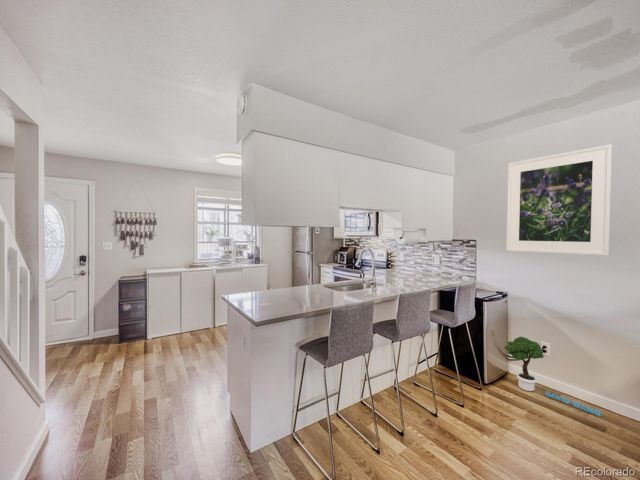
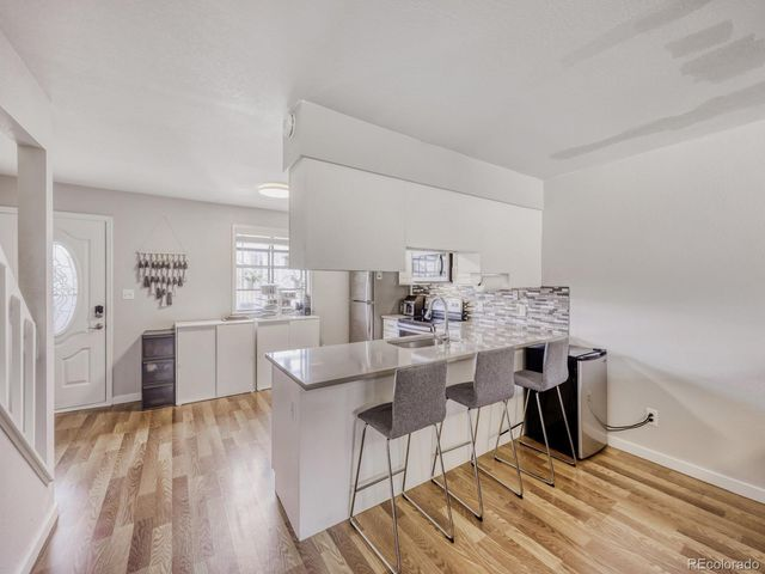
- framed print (552, 204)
- potted tree (542, 357)
